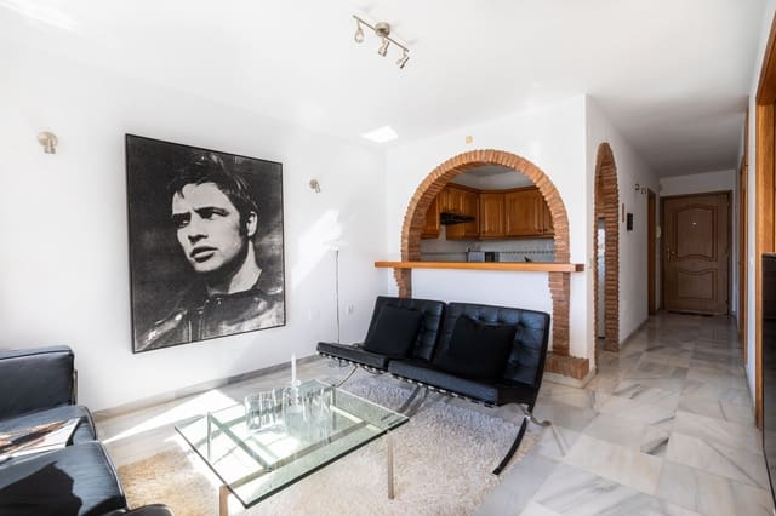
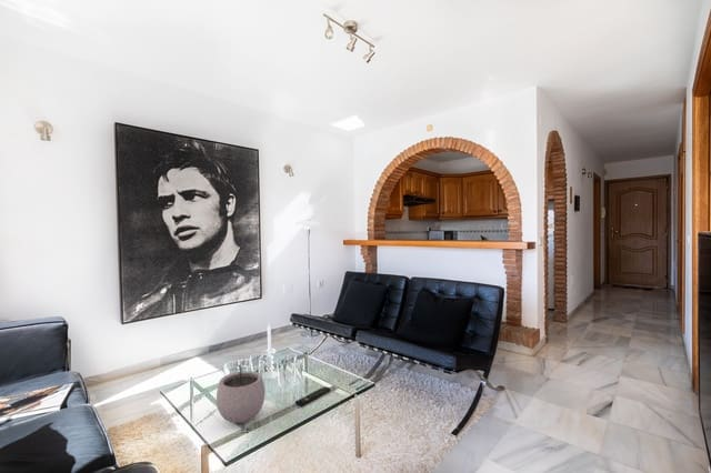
+ plant pot (241, 390)
+ remote control (313, 395)
